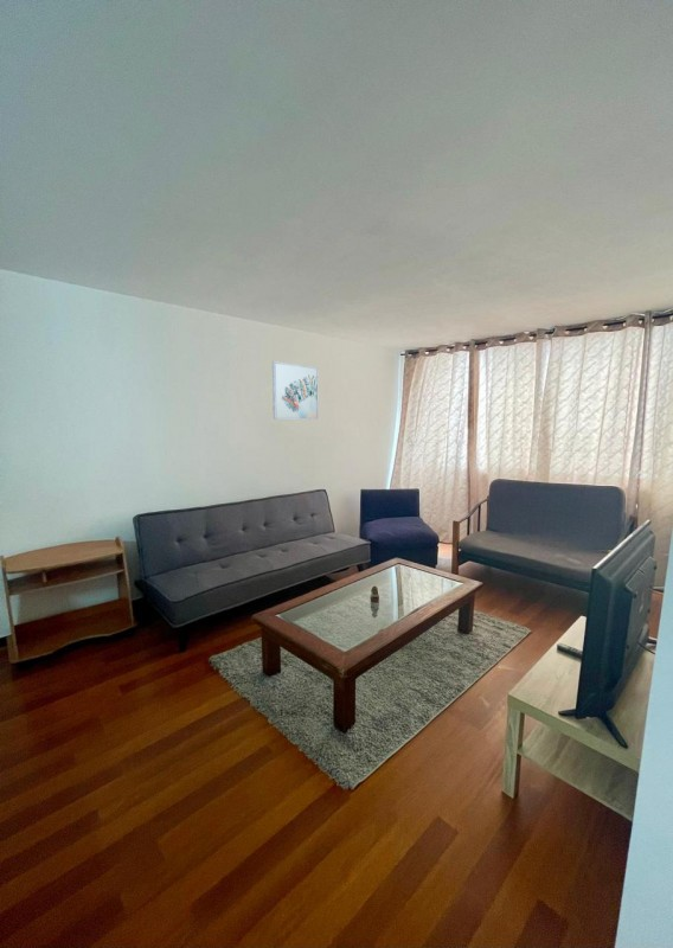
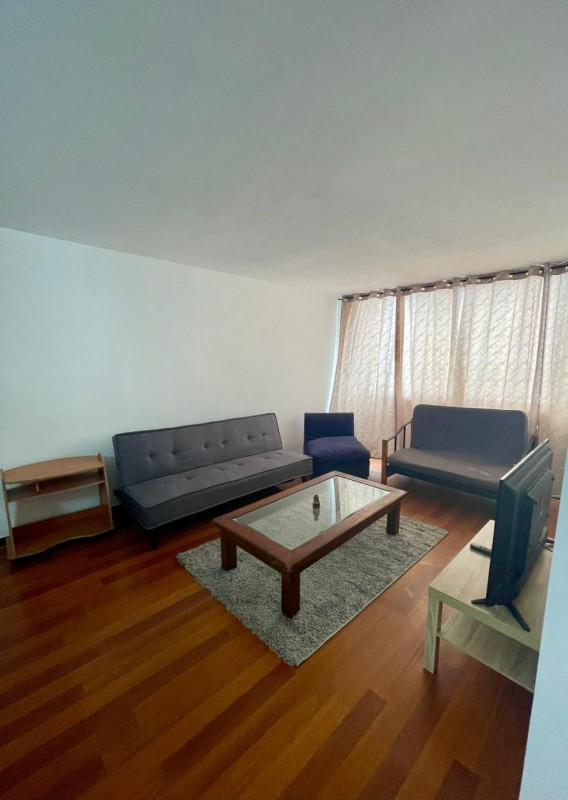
- wall art (296, 392)
